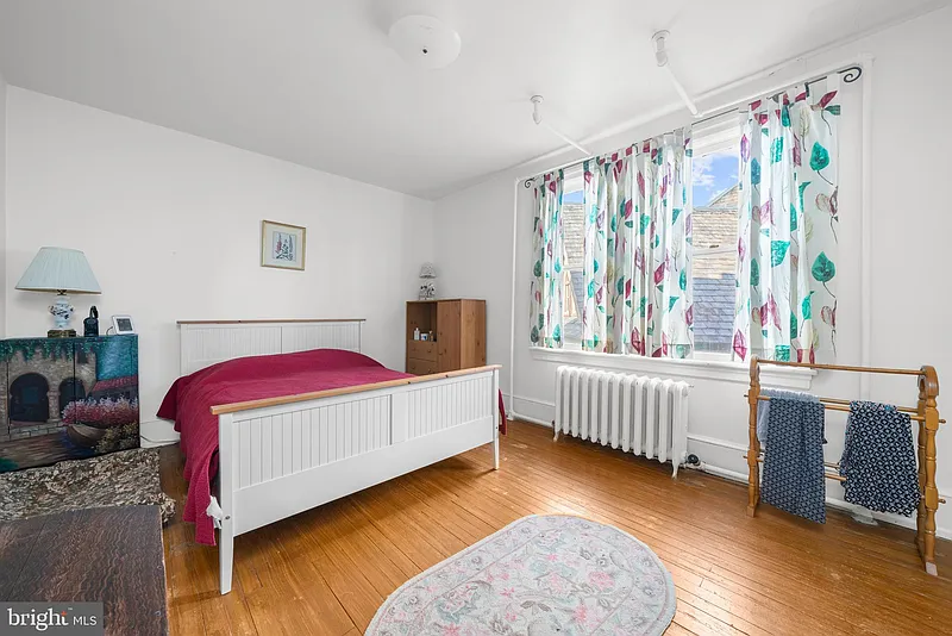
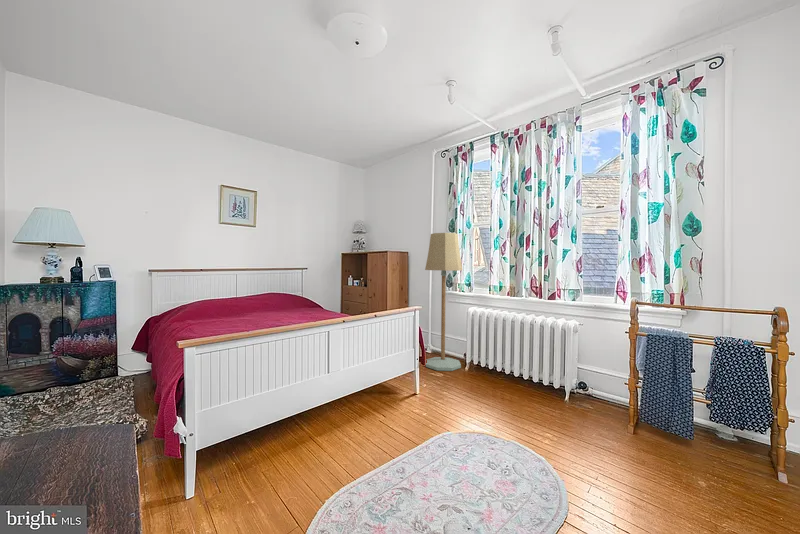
+ floor lamp (443, 299)
